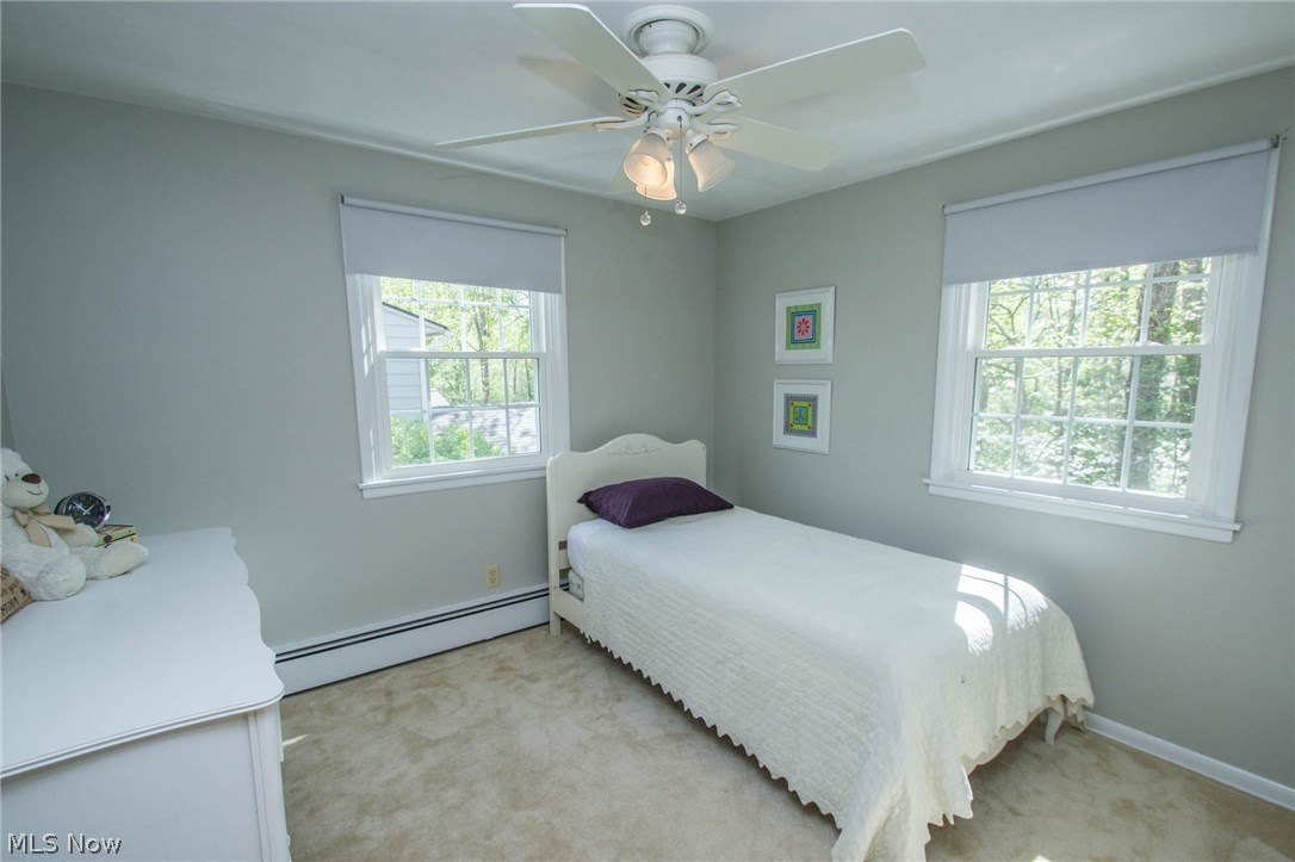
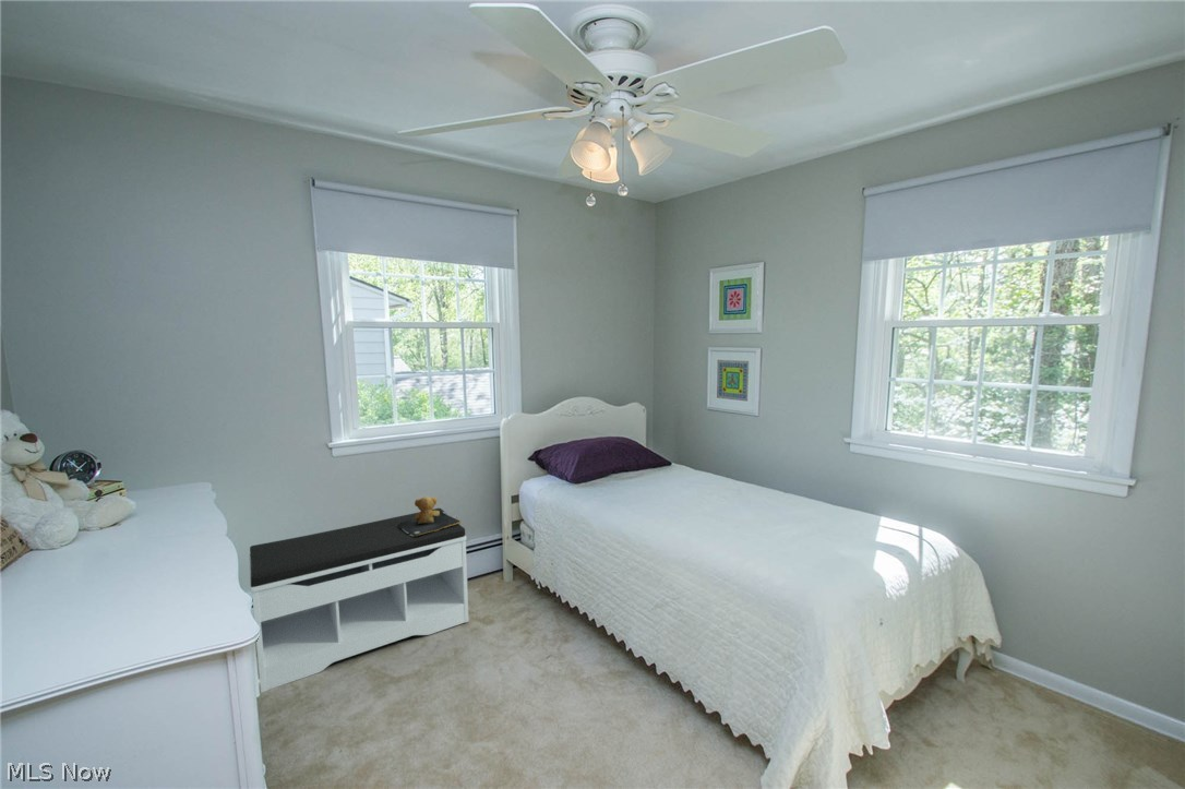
+ teddy bear (428, 511)
+ bench (364, 585)
